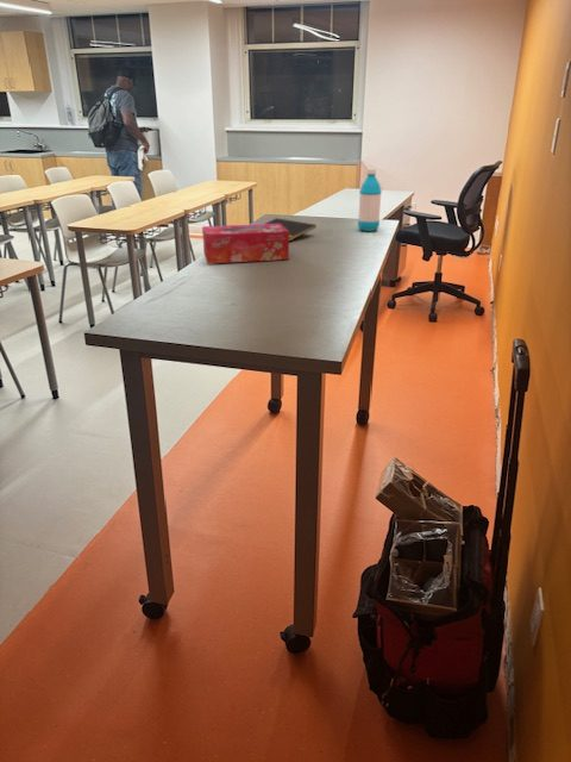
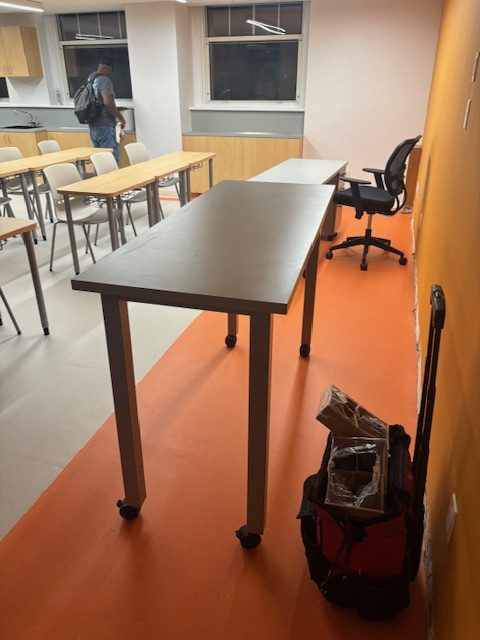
- notepad (284, 226)
- tissue box (245, 242)
- water bottle (370, 200)
